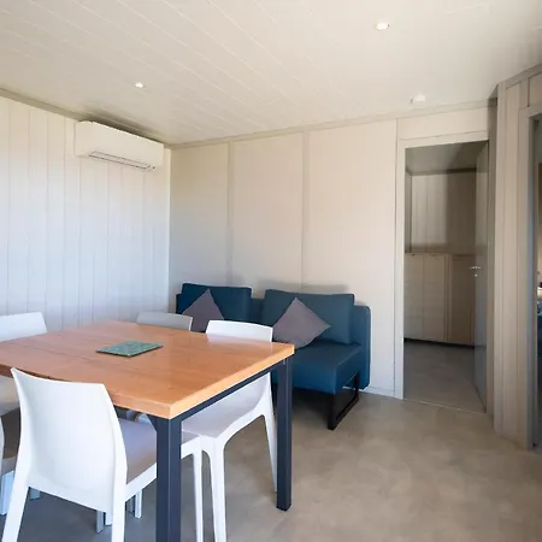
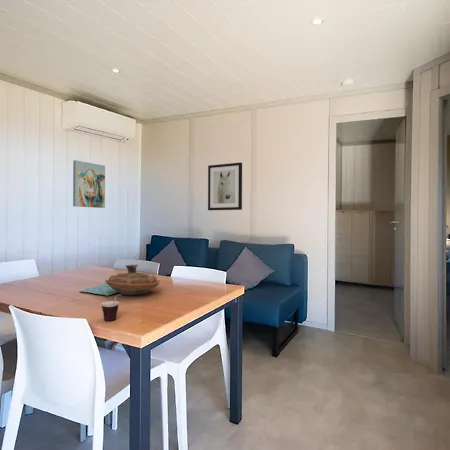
+ decorative bowl (133, 279)
+ cup (113, 306)
+ wall art (89, 185)
+ wall art (224, 187)
